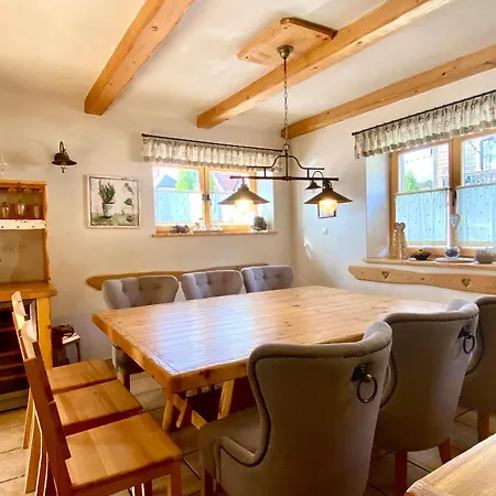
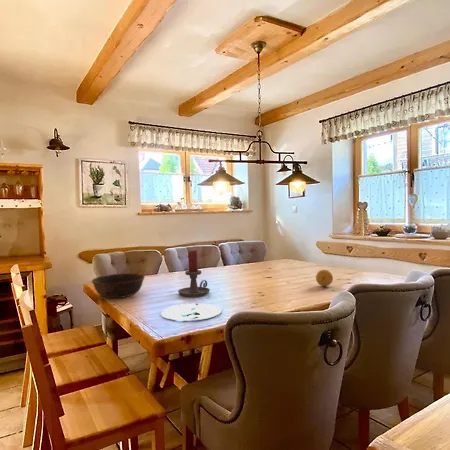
+ bowl (119, 286)
+ plate (191, 308)
+ fruit (324, 277)
+ candle holder (195, 271)
